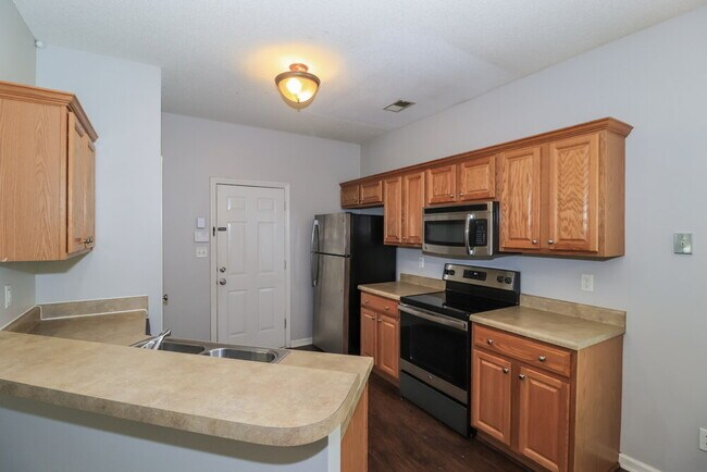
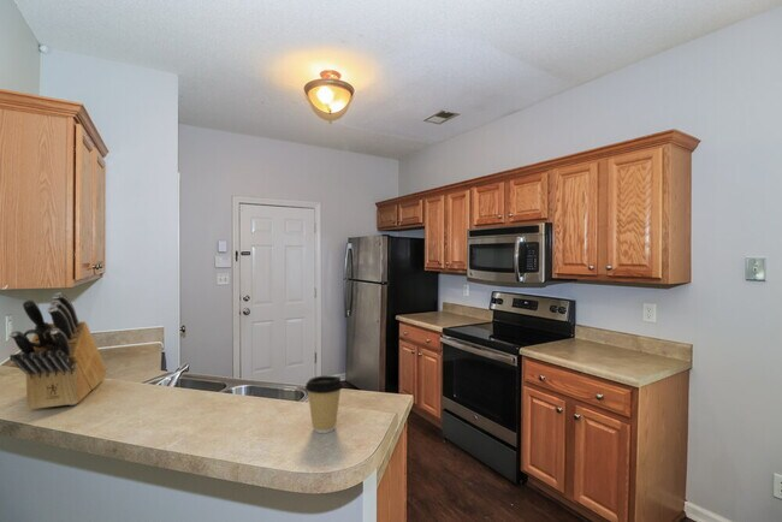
+ coffee cup (324, 403)
+ knife block (64, 344)
